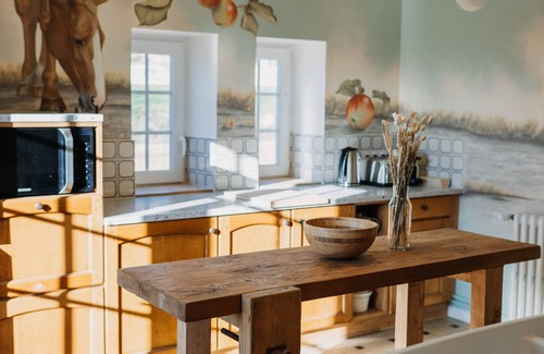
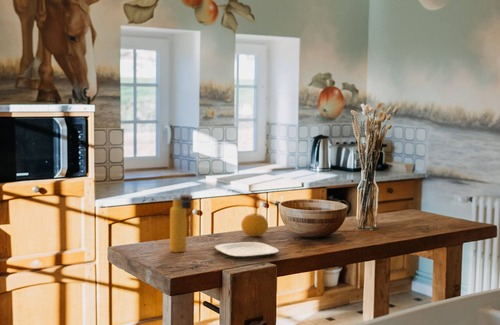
+ fruit (254, 224)
+ plate (246, 250)
+ water bottle (181, 220)
